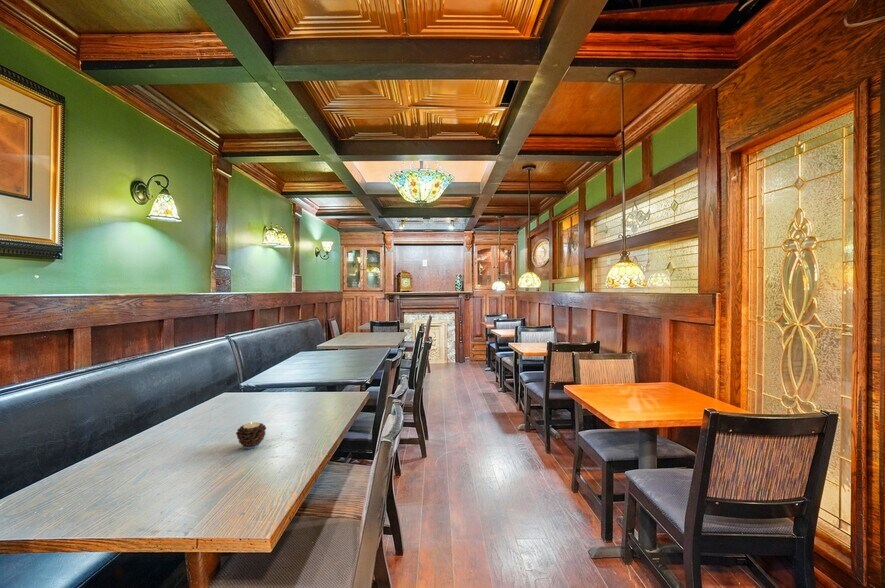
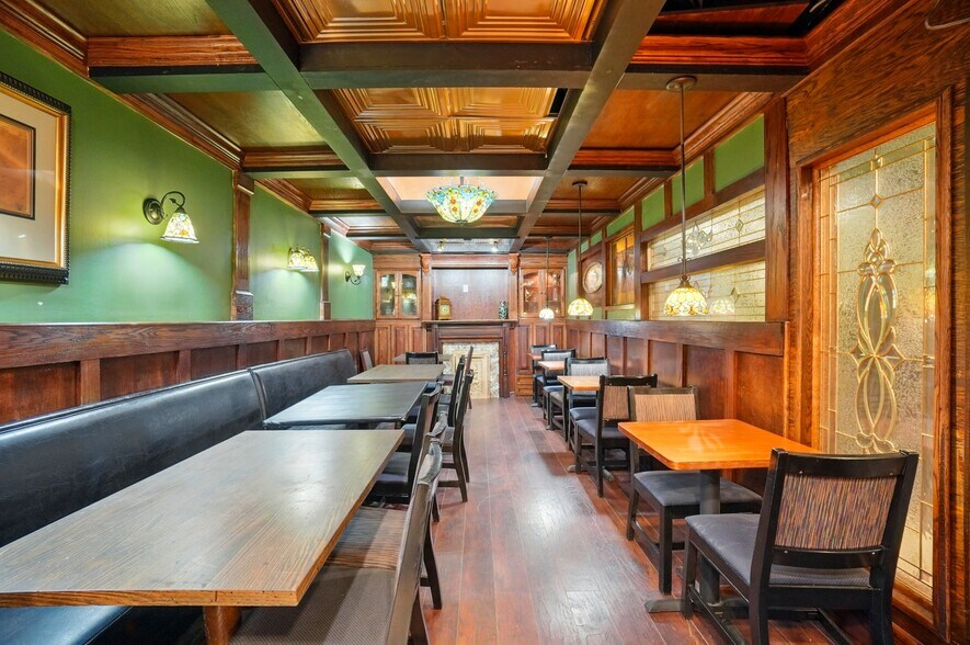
- candle (251, 433)
